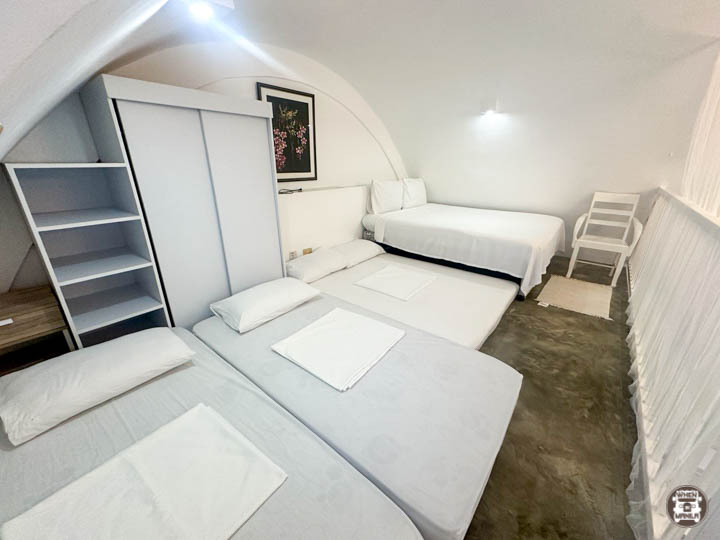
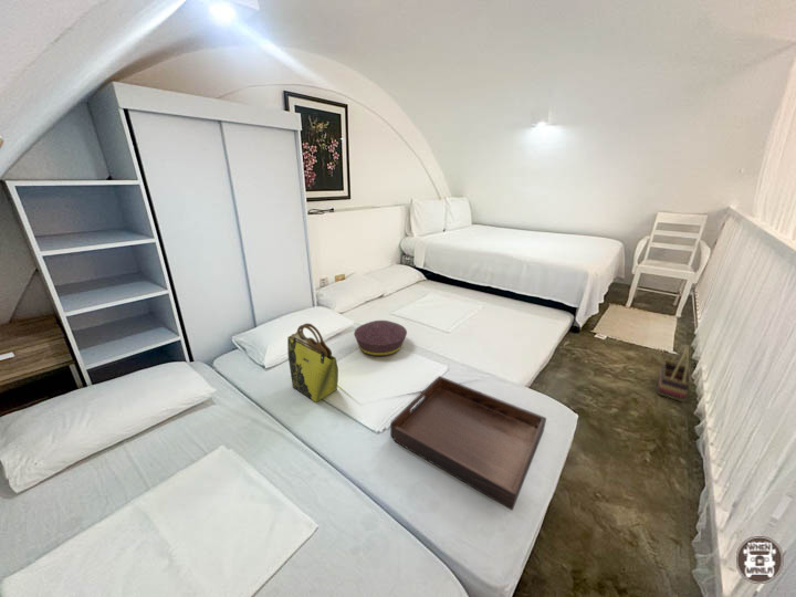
+ cushion (380, 334)
+ serving tray (467, 427)
+ tote bag (311, 357)
+ basket (678, 368)
